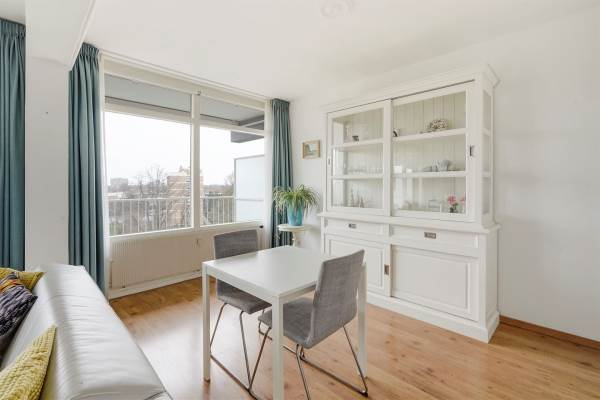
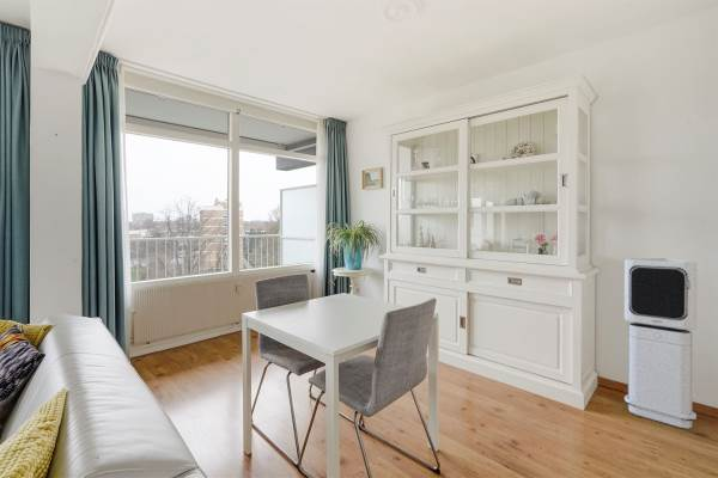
+ air purifier (661, 335)
